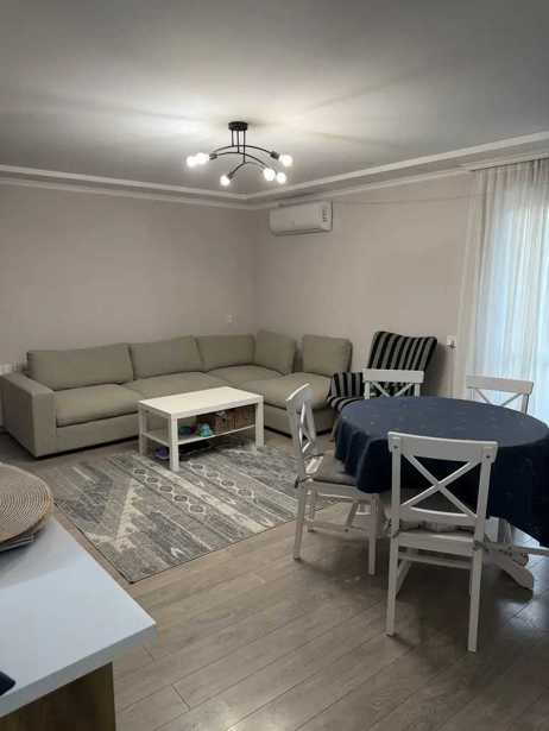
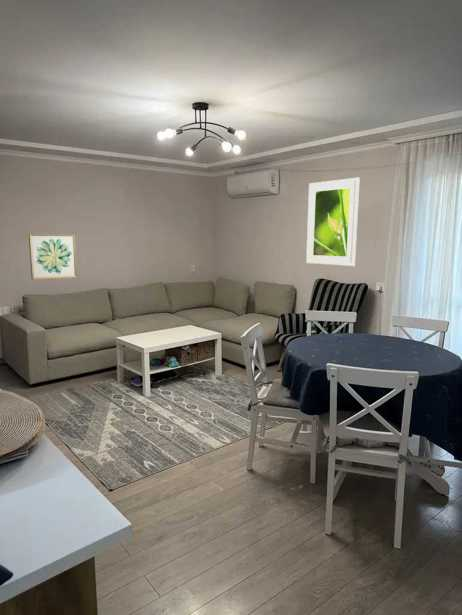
+ wall art (53, 256)
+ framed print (331, 223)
